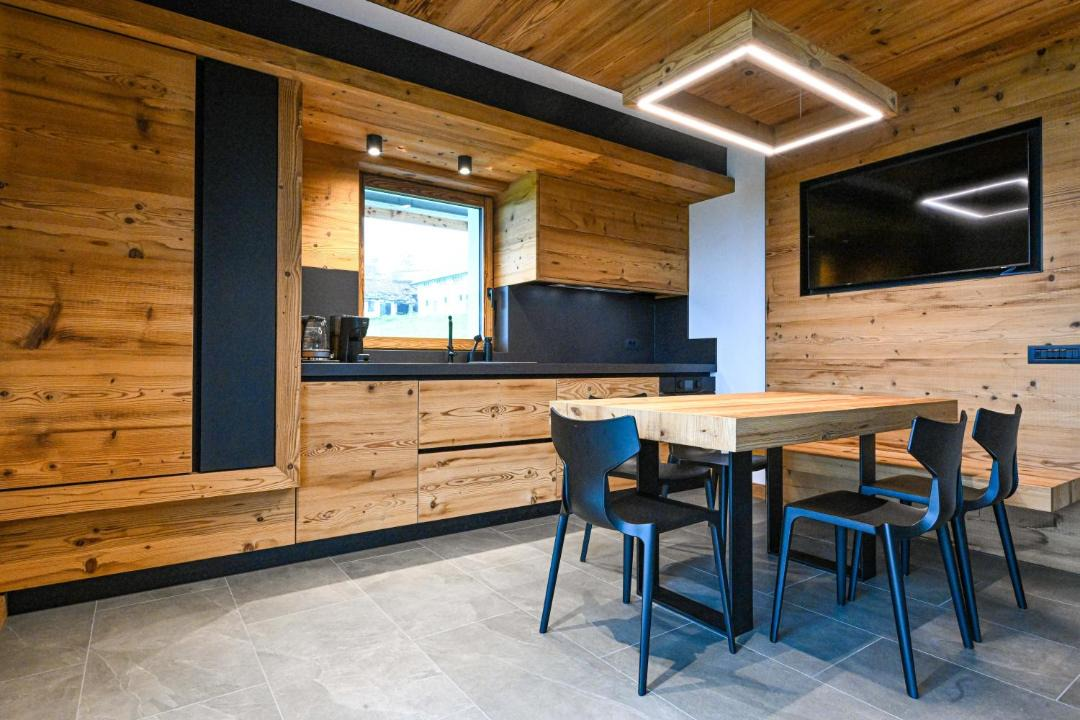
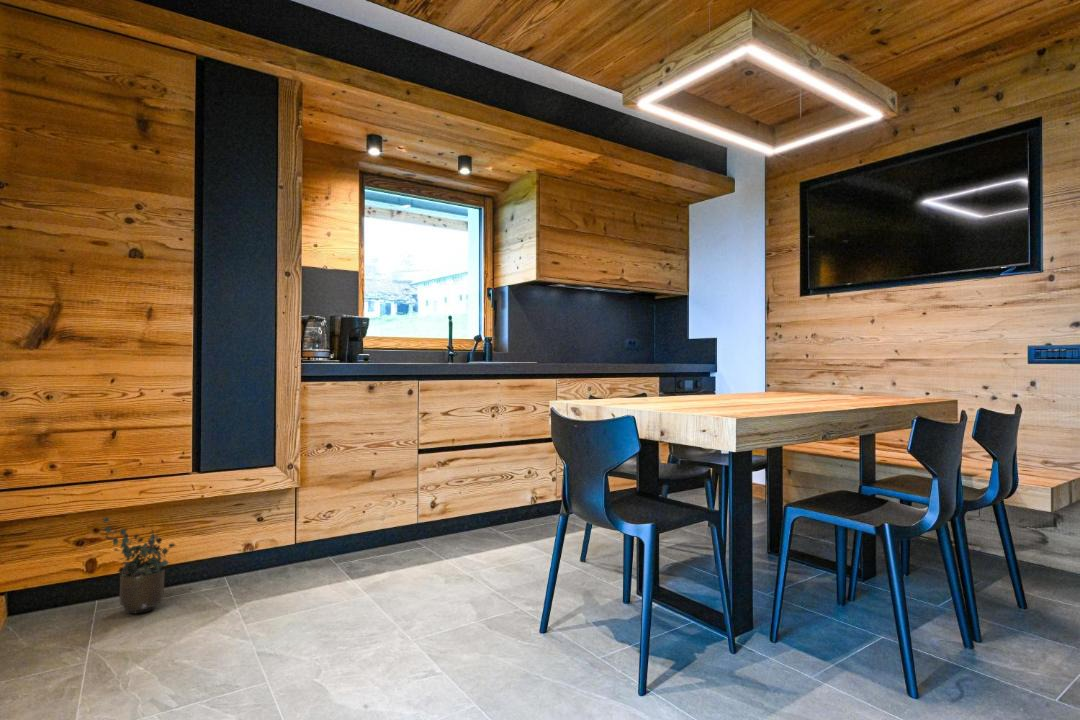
+ potted plant (139, 562)
